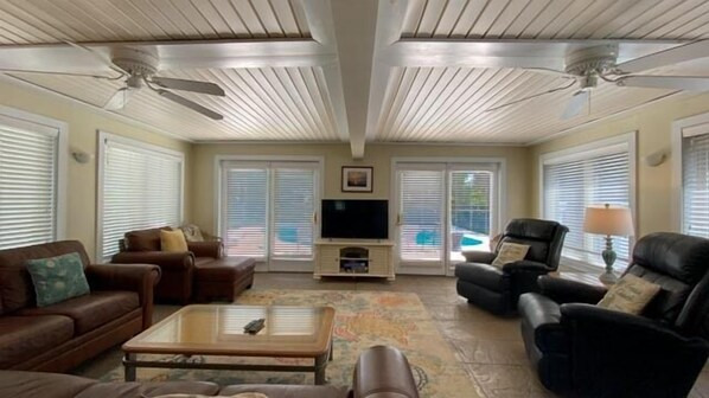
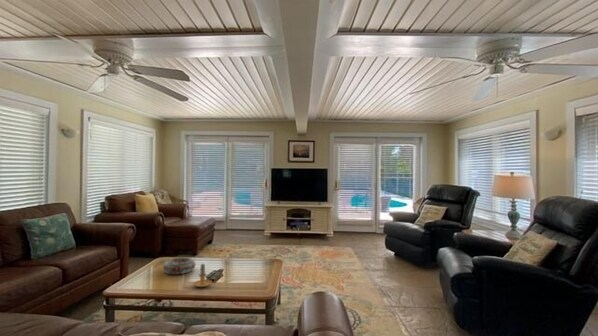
+ decorative bowl (179, 265)
+ candle (204, 274)
